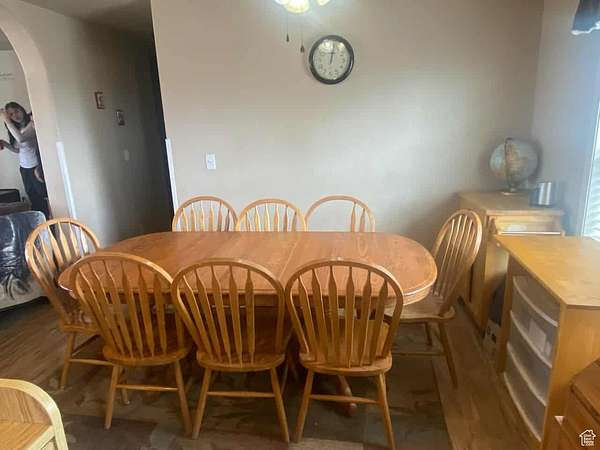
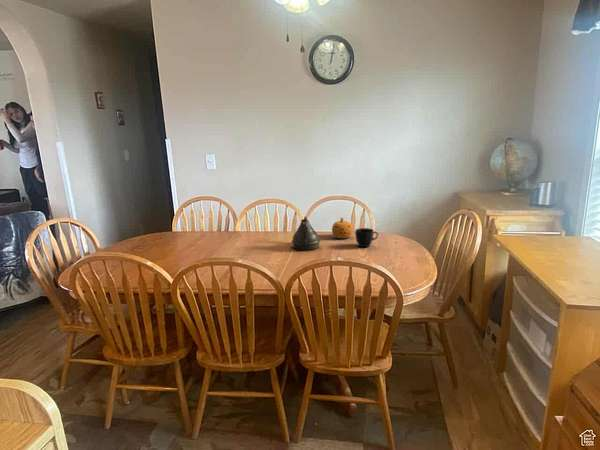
+ cup (365, 238)
+ fruit (342, 227)
+ teapot (305, 231)
